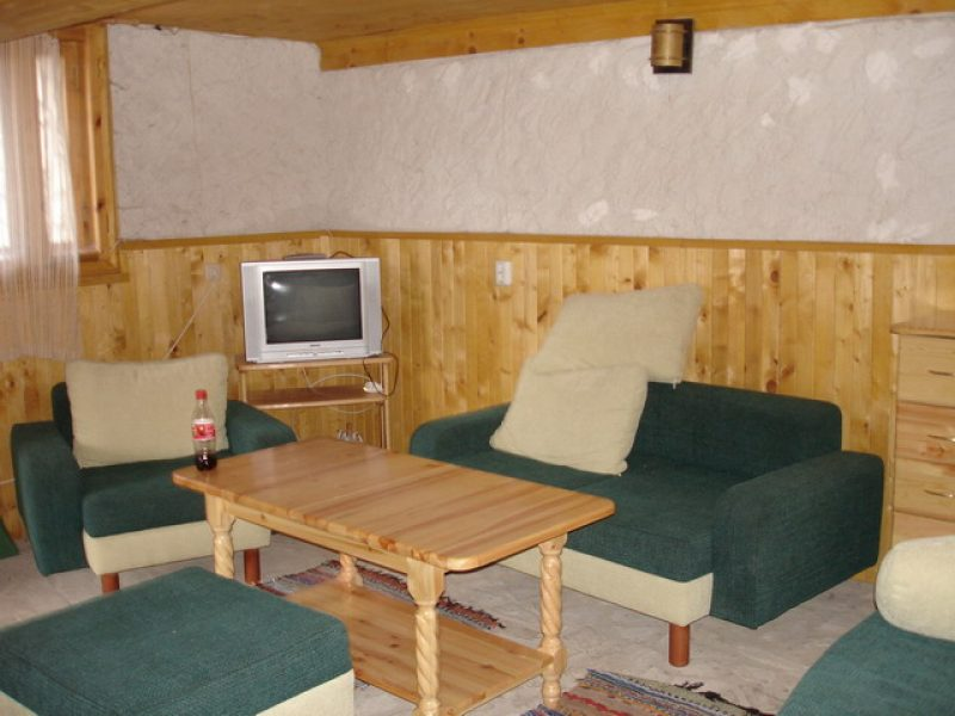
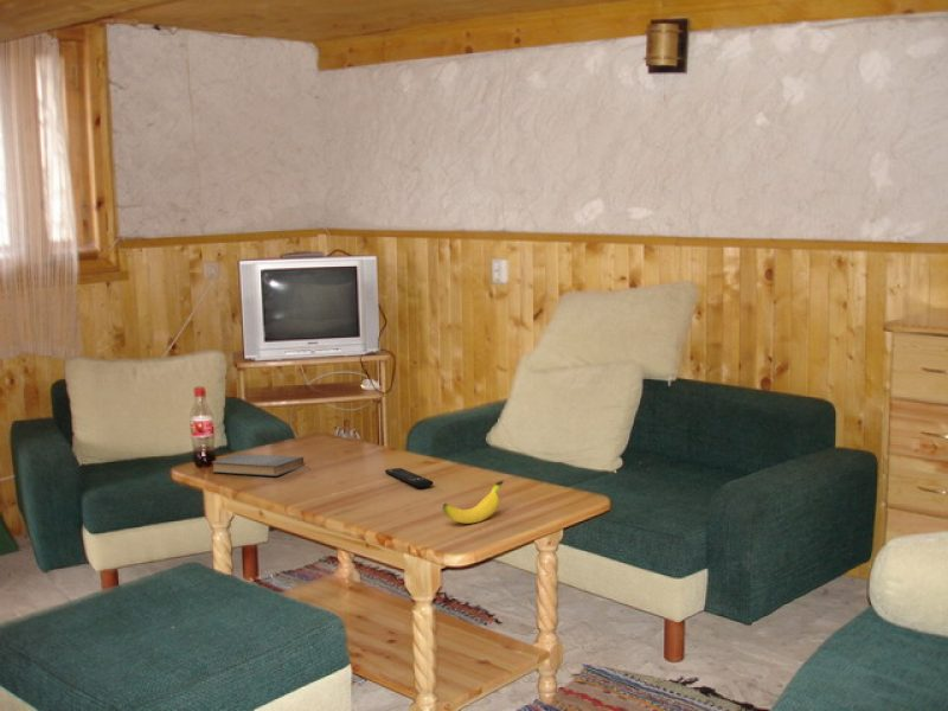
+ book (257, 463)
+ banana (476, 505)
+ remote control (408, 478)
